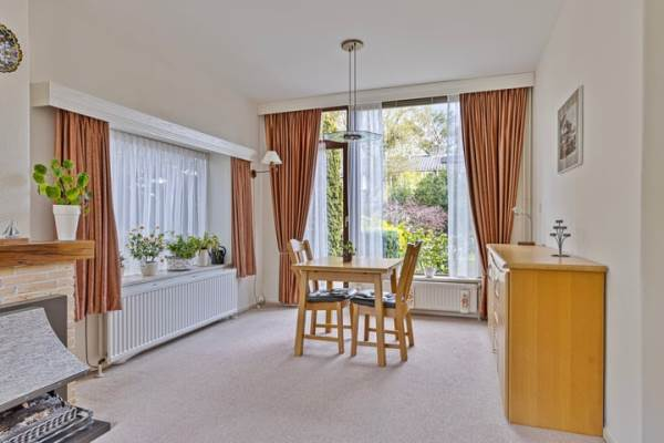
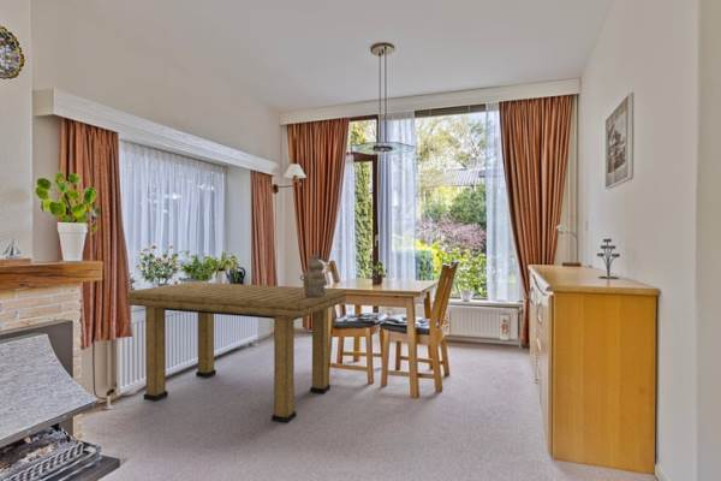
+ ceramic vessel (312, 274)
+ dining table (213, 342)
